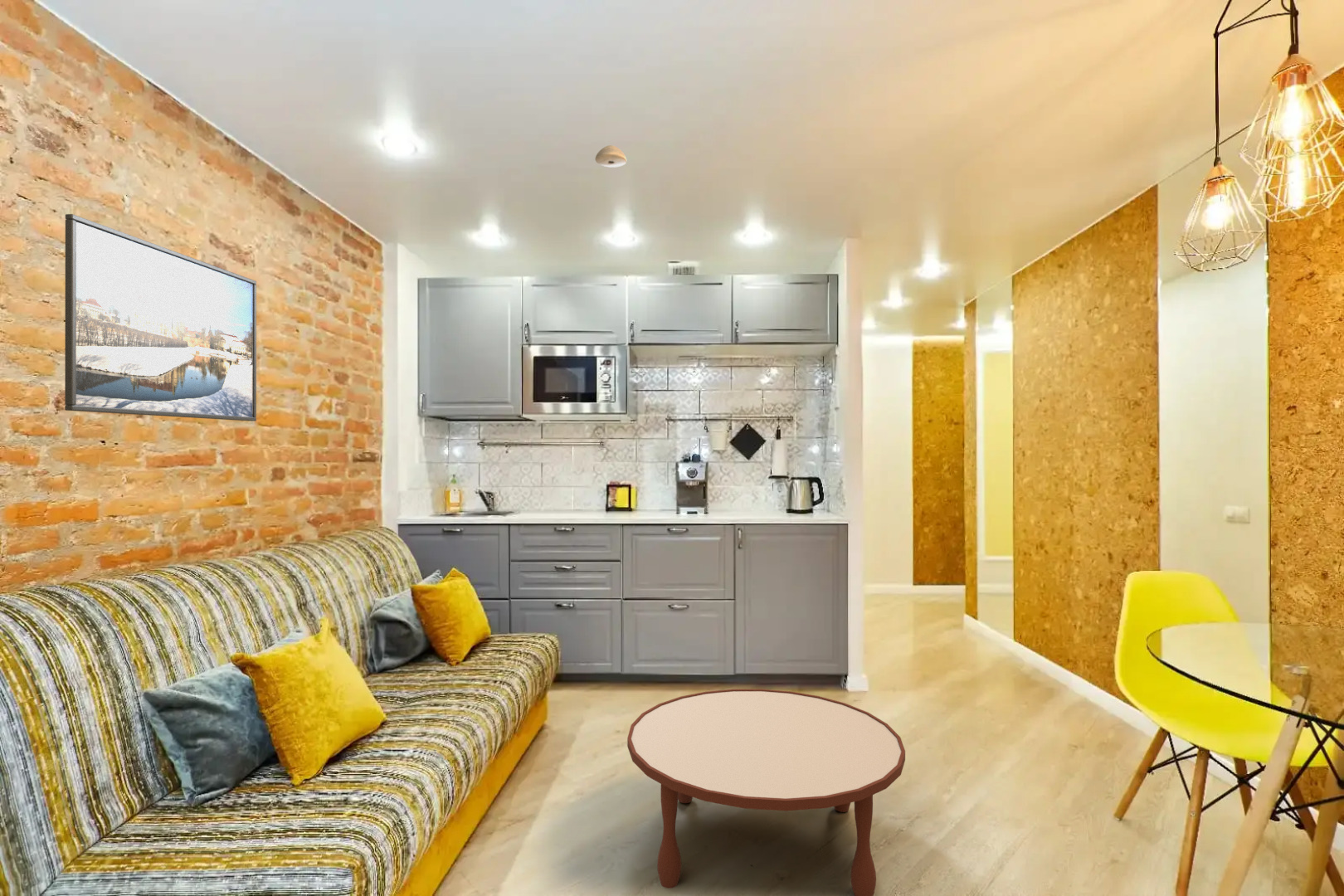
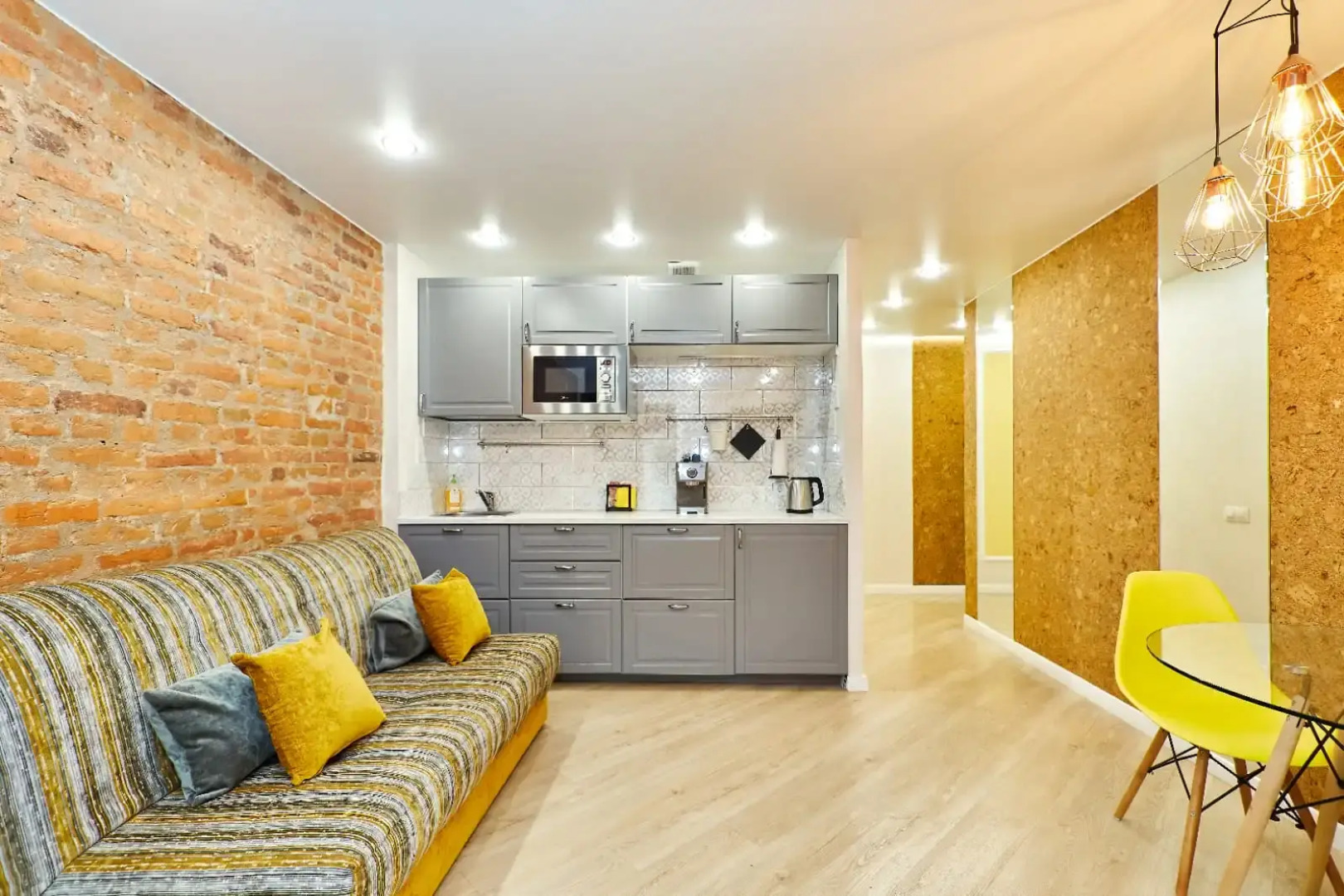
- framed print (177, 334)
- coffee table (762, 787)
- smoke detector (611, 154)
